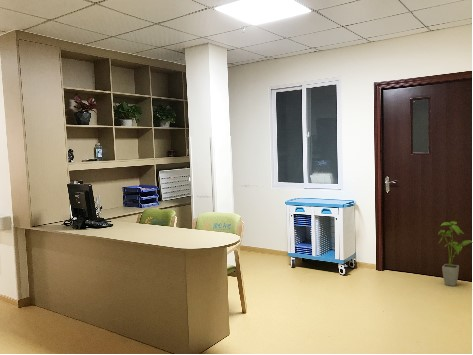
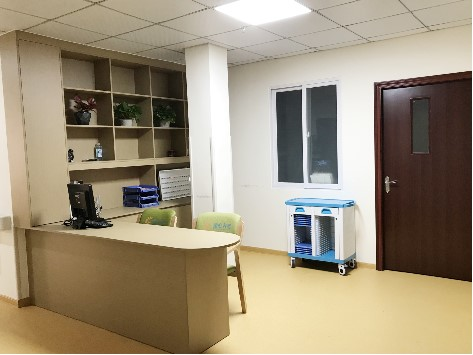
- house plant (454, 253)
